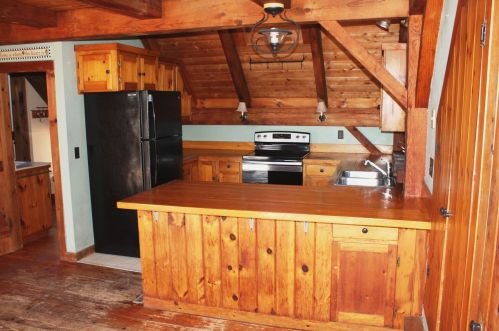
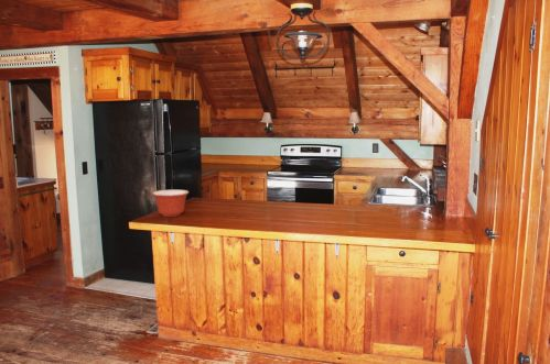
+ mixing bowl (171, 203)
